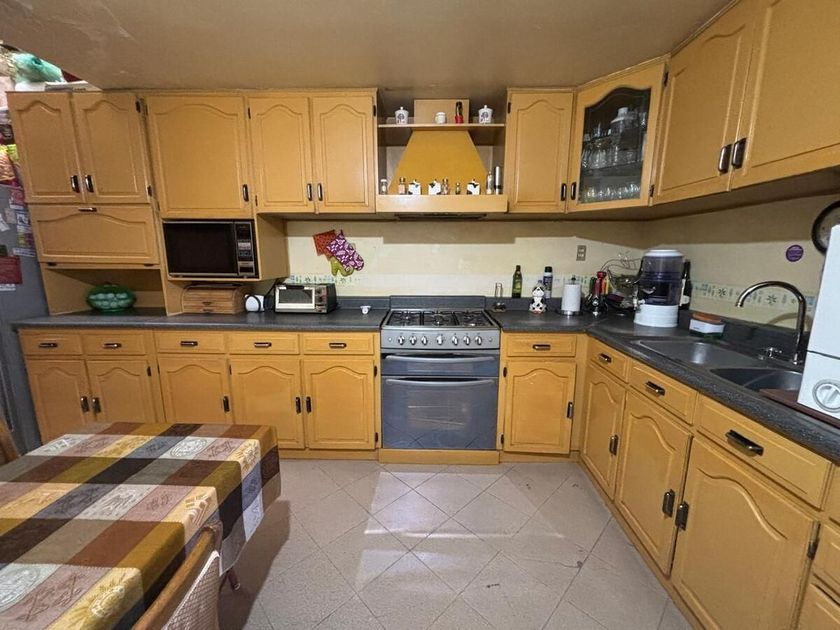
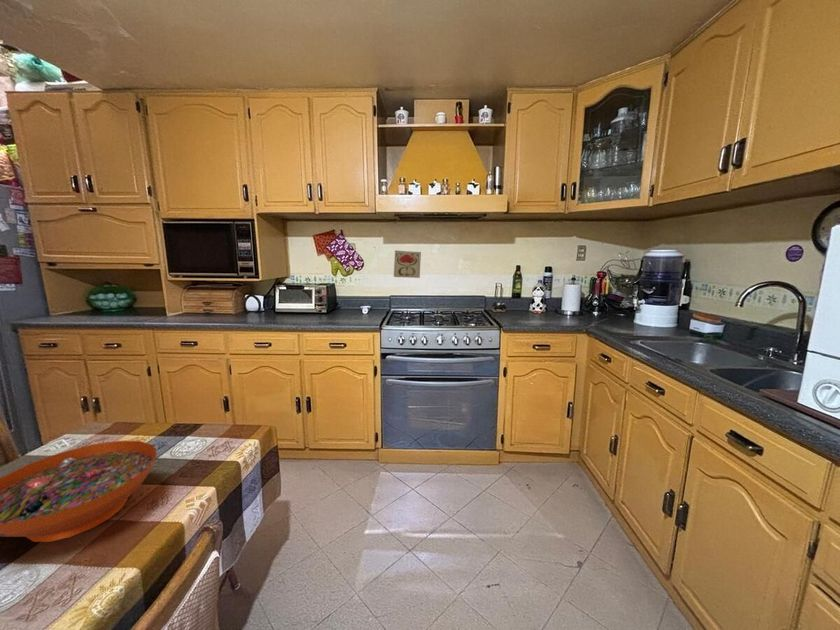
+ decorative bowl (77, 493)
+ decorative tile (407, 264)
